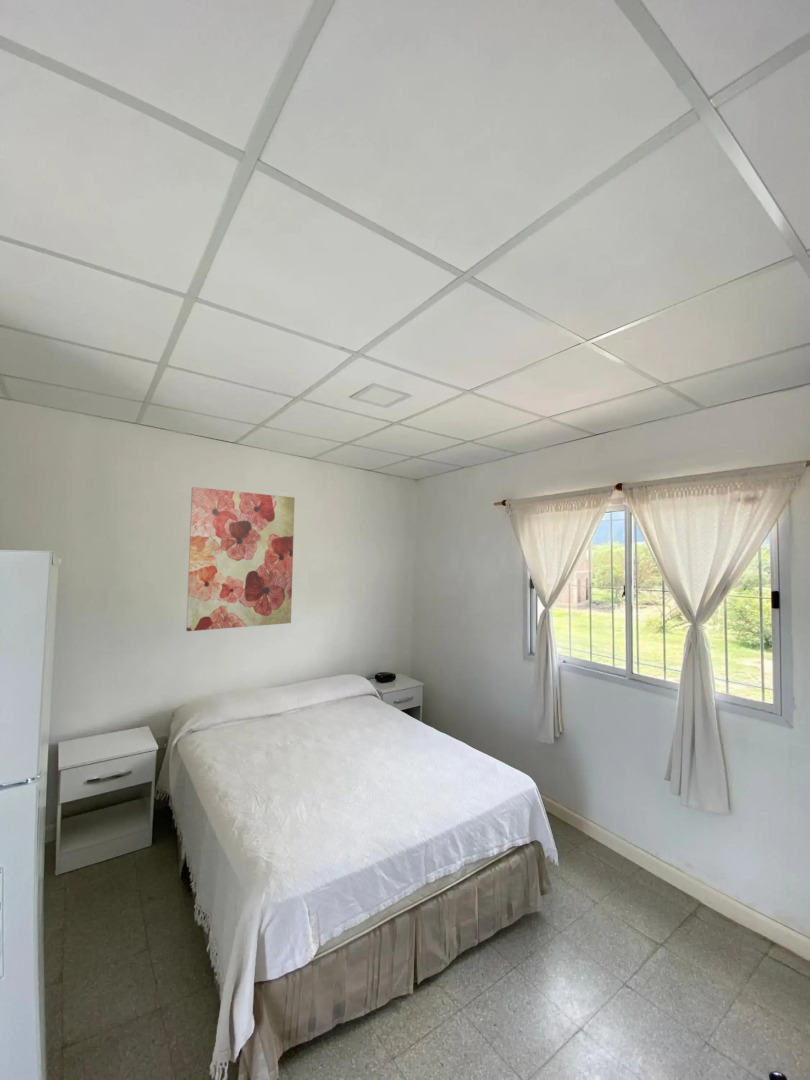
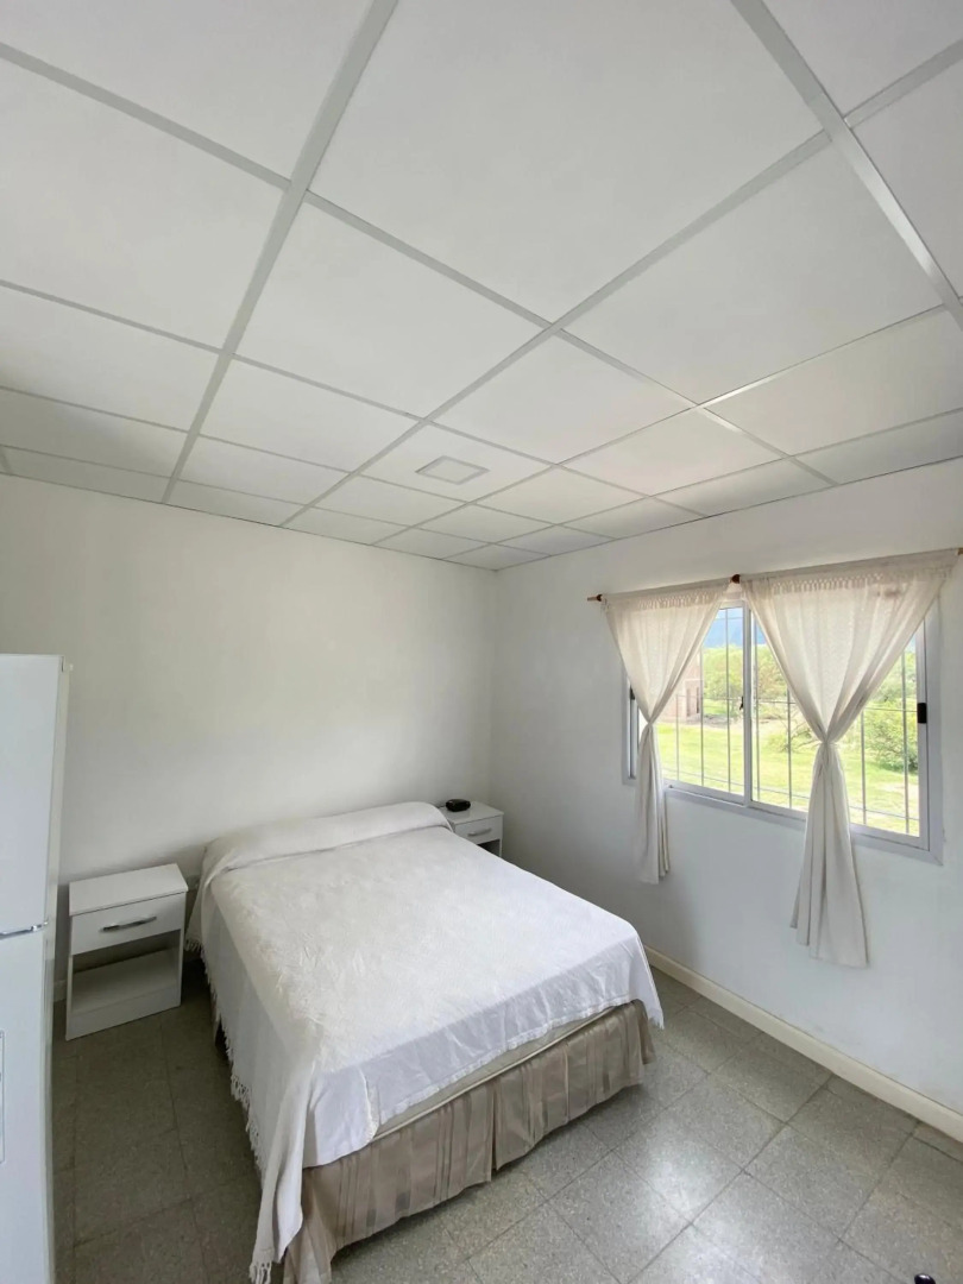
- wall art (244, 559)
